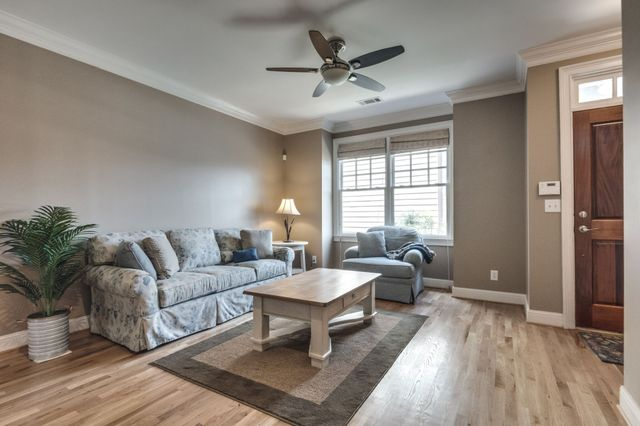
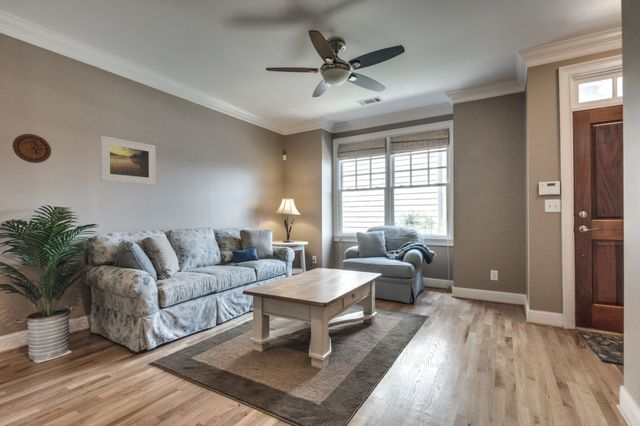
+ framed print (130, 162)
+ decorative plate (32, 148)
